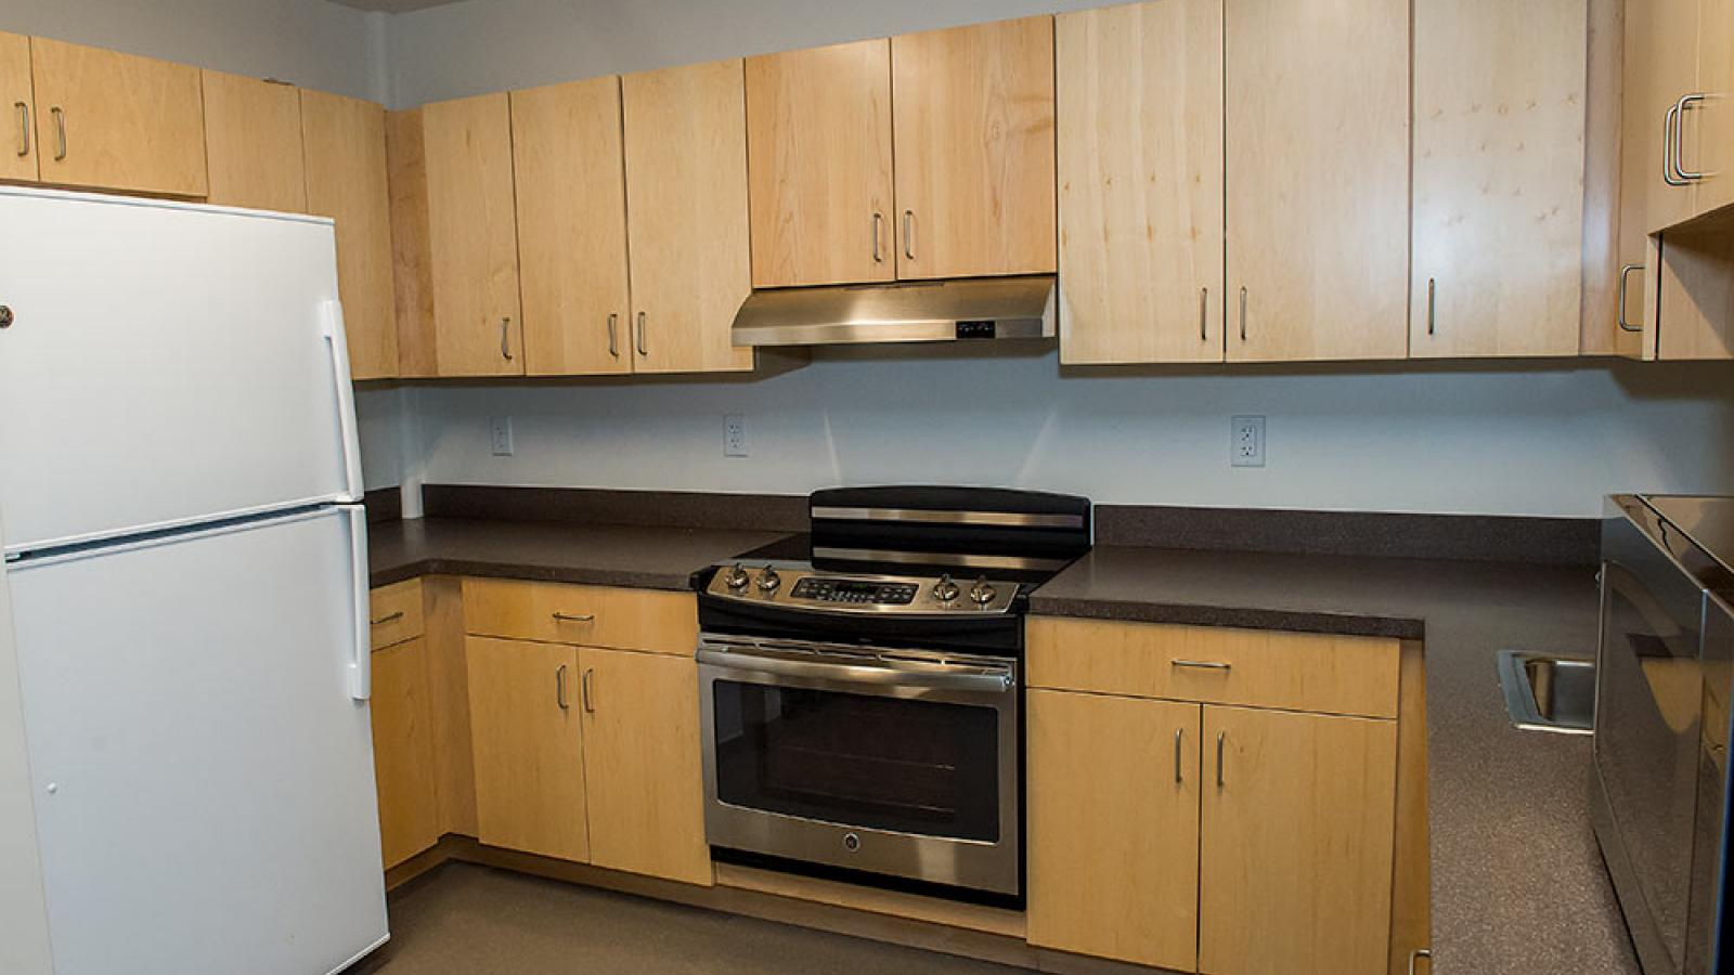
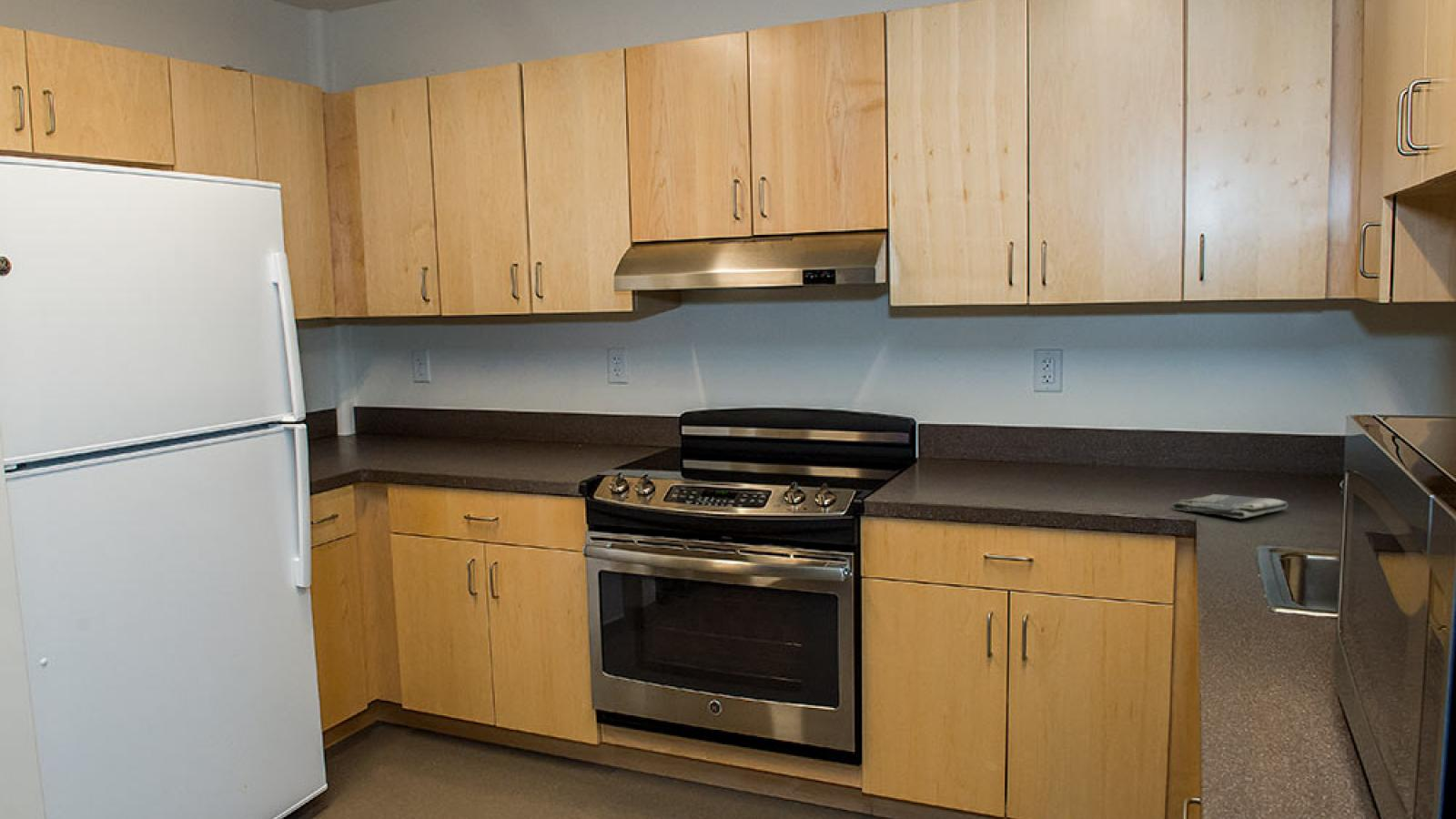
+ dish towel (1228, 503)
